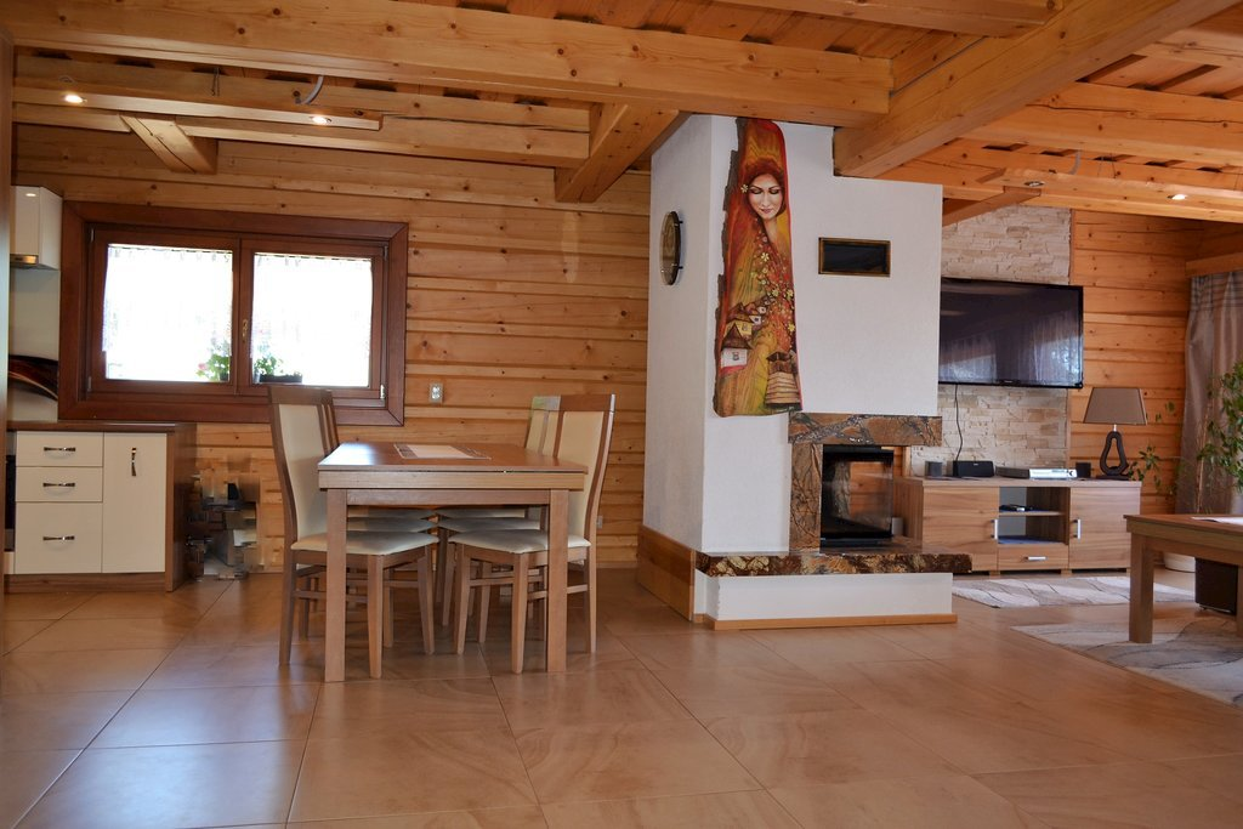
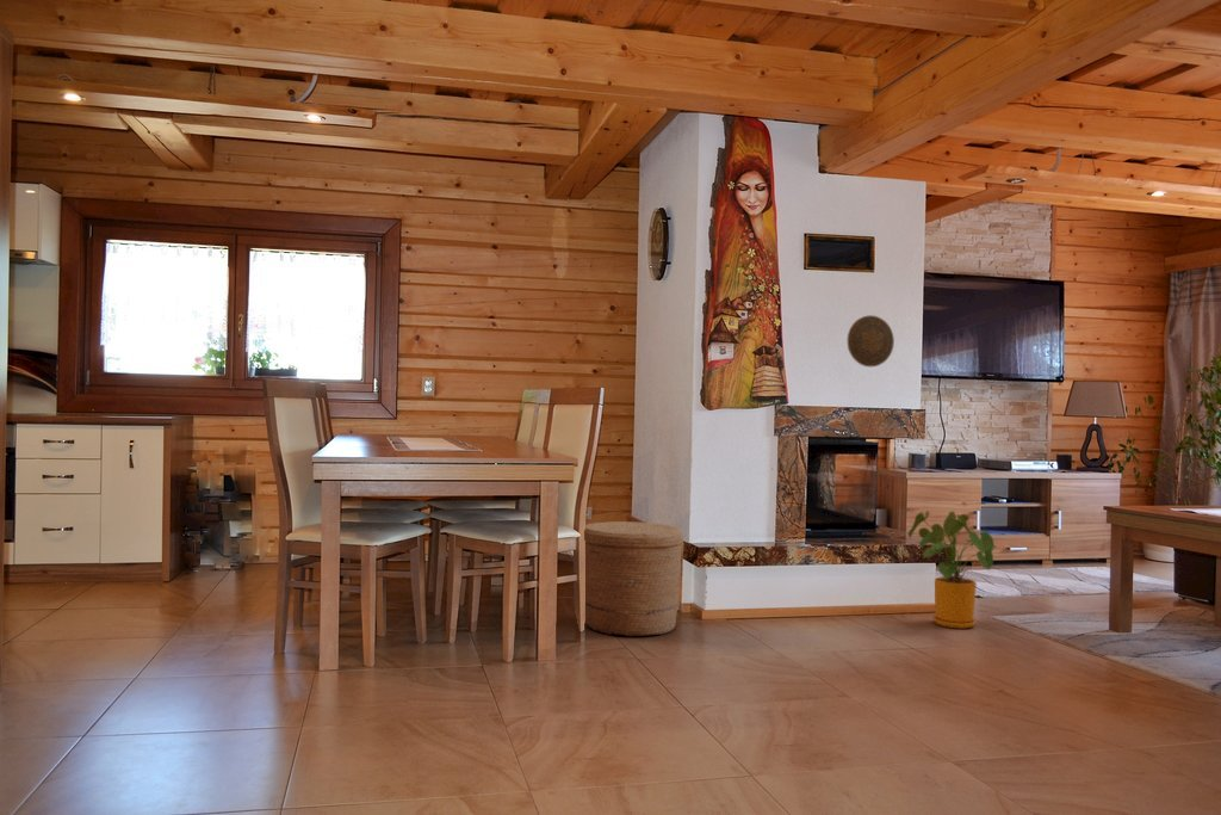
+ house plant (950, 568)
+ decorative plate (872, 340)
+ woven basket (630, 575)
